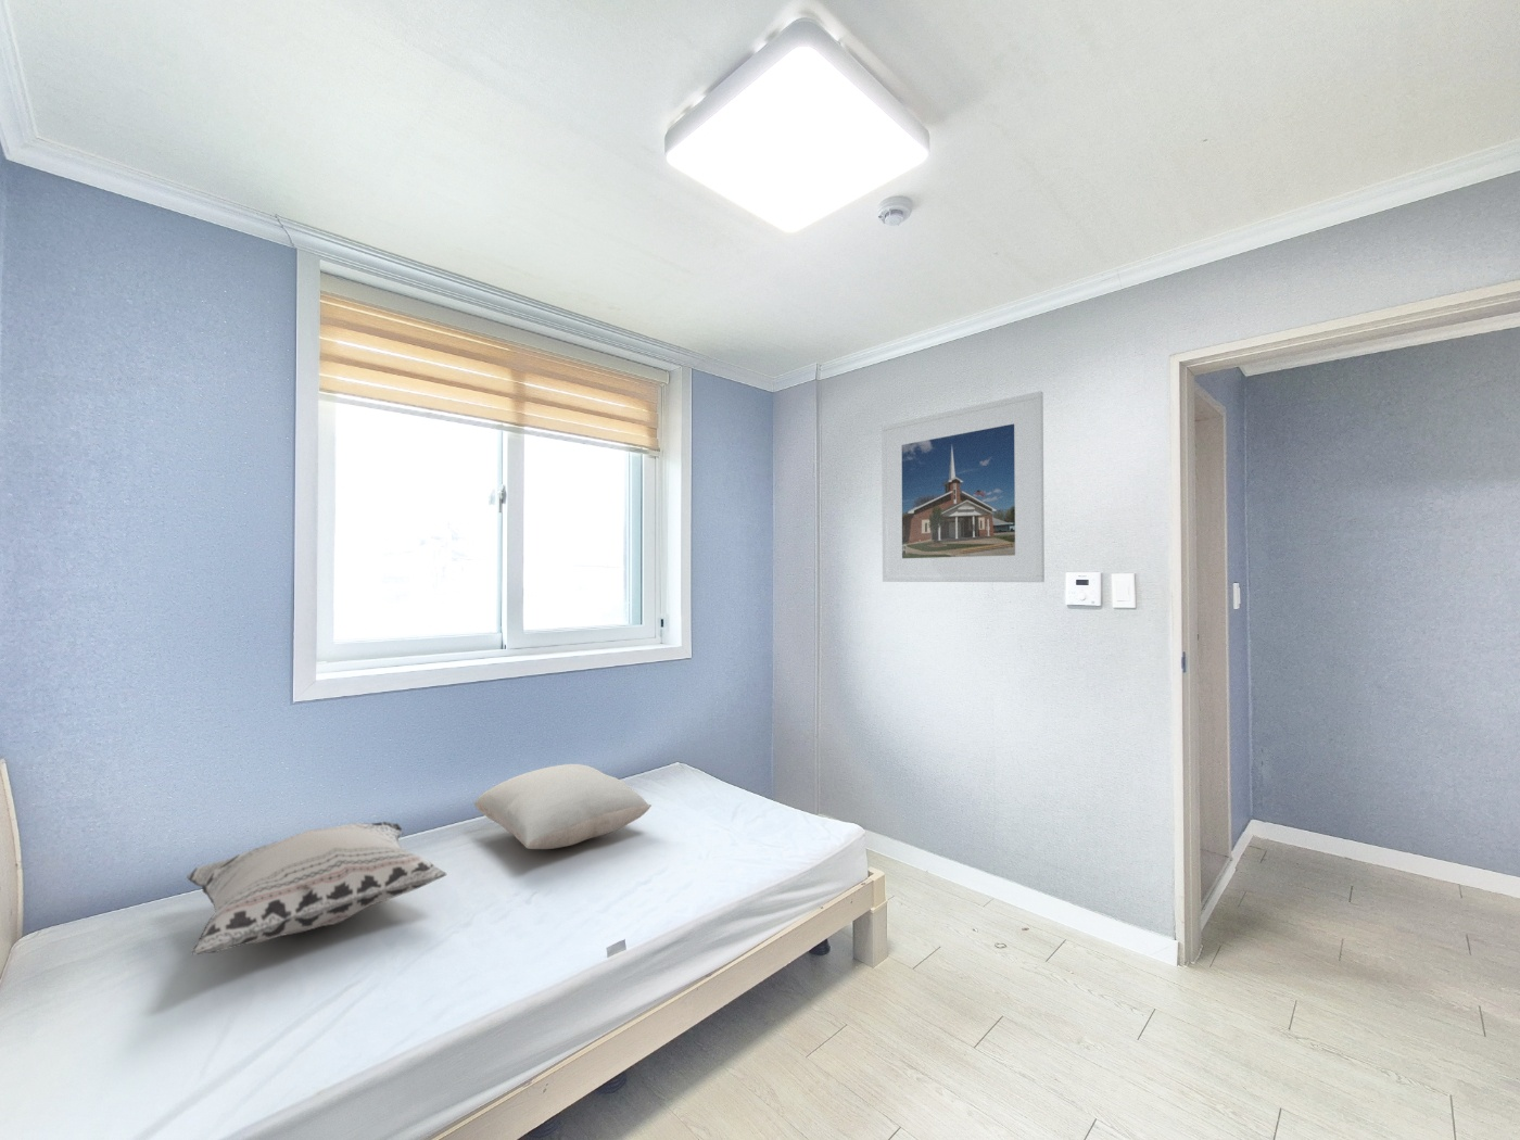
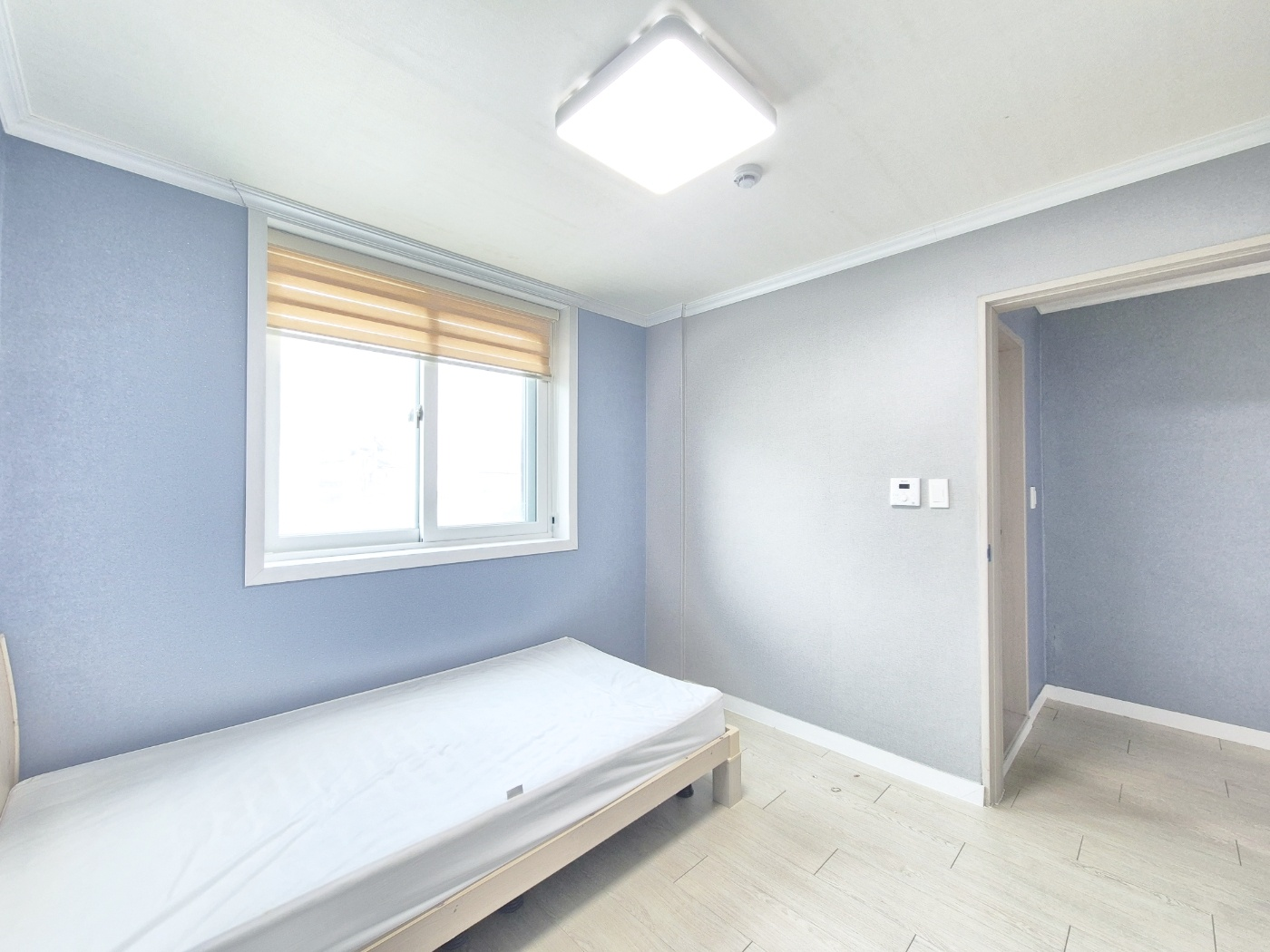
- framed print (954, 495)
- pillow (561, 802)
- decorative pillow (316, 874)
